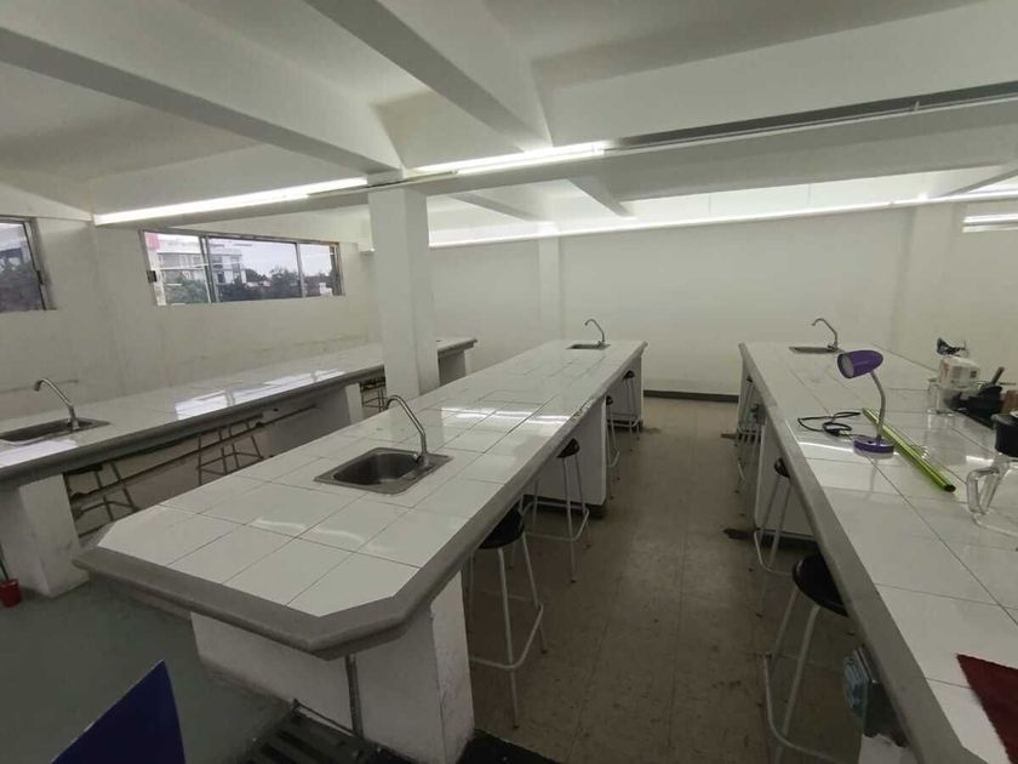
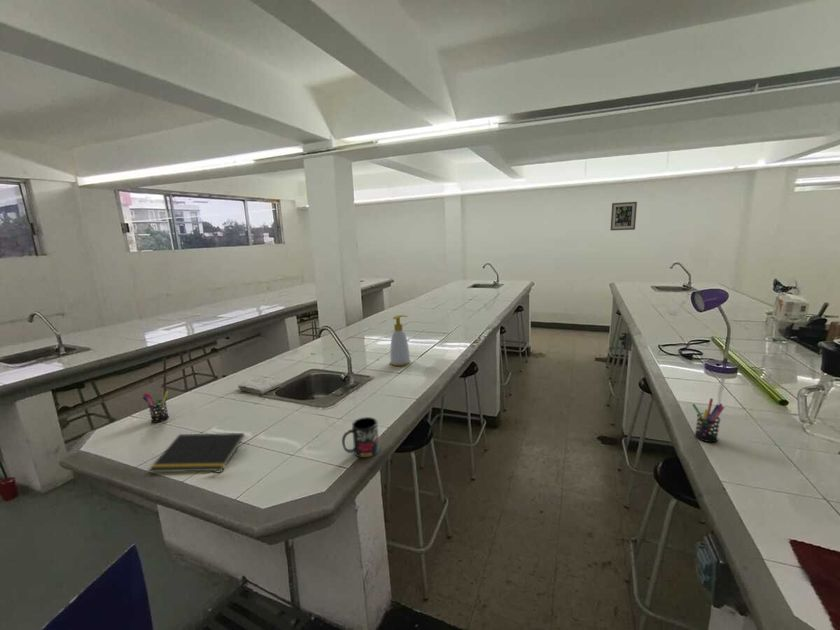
+ pen holder (156, 406)
+ washcloth (259, 385)
+ mug (360, 438)
+ notepad (199, 452)
+ soap bottle (399, 339)
+ wall art (623, 216)
+ pen holder (705, 418)
